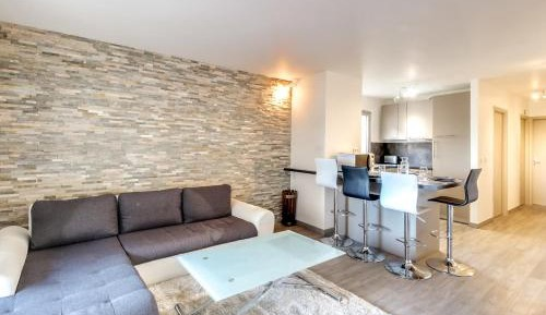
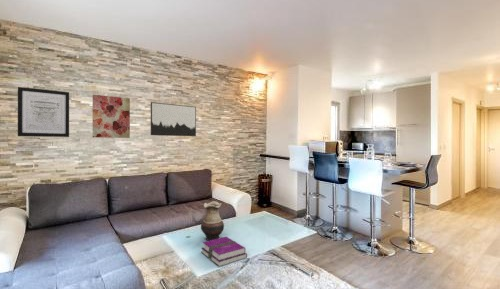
+ wall art (174, 120)
+ vase (212, 220)
+ wall art (44, 113)
+ hardback book (223, 249)
+ wall art (111, 117)
